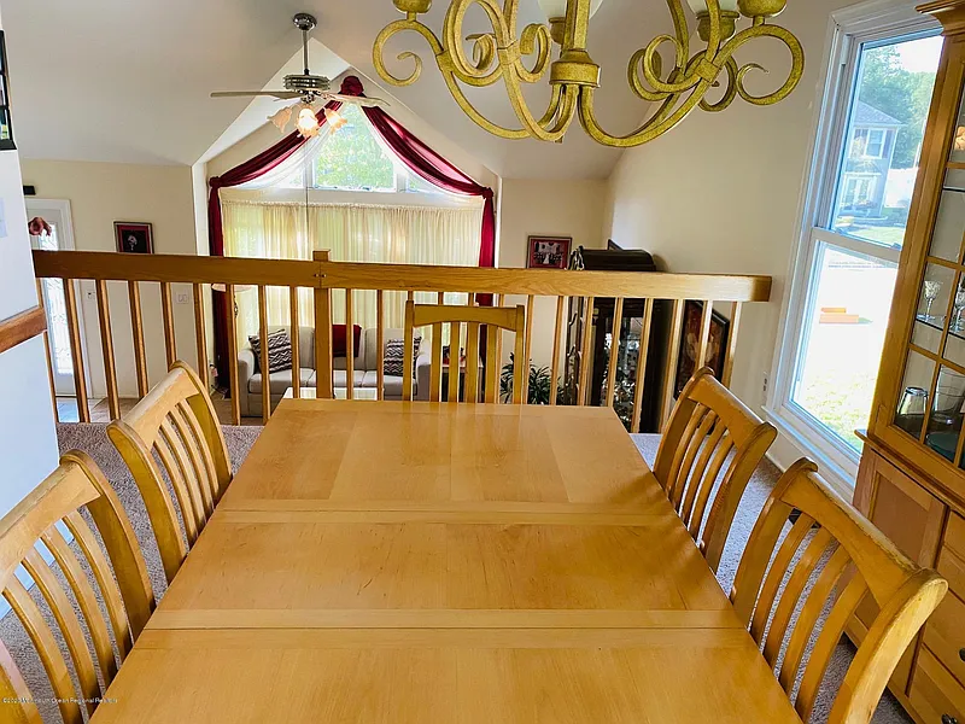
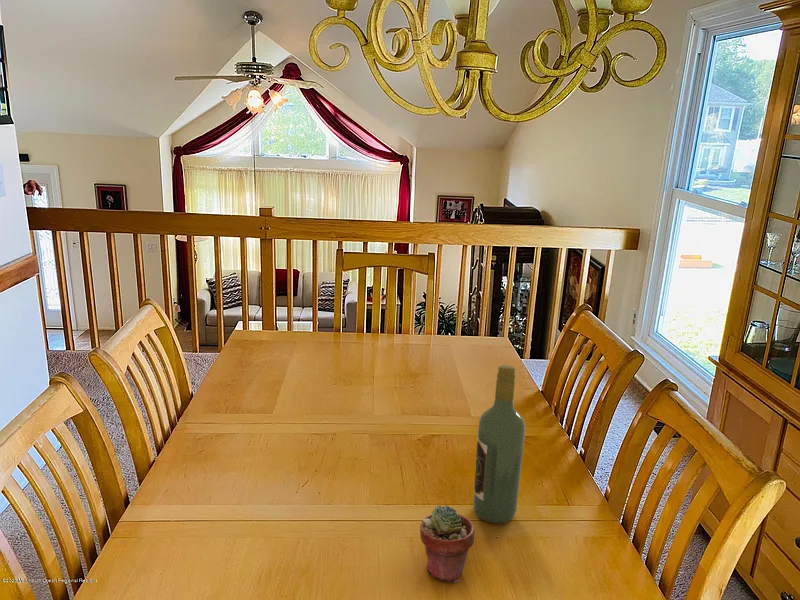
+ wine bottle (500, 442)
+ potted succulent (446, 539)
